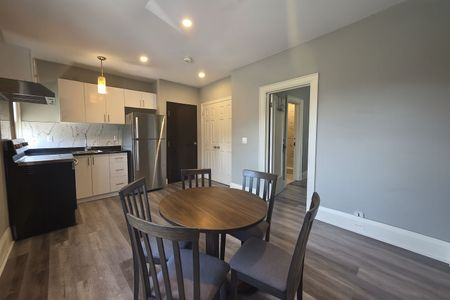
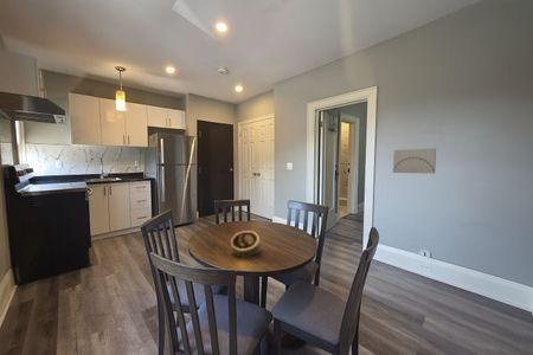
+ wall art (413, 161)
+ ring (245, 243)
